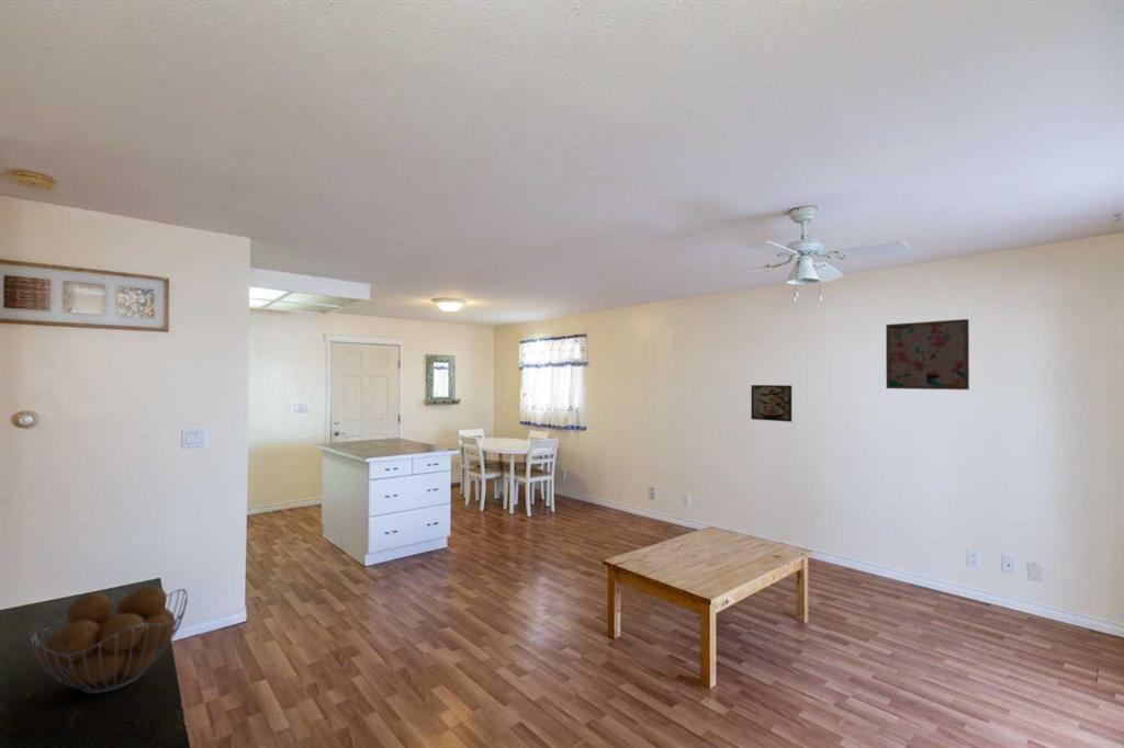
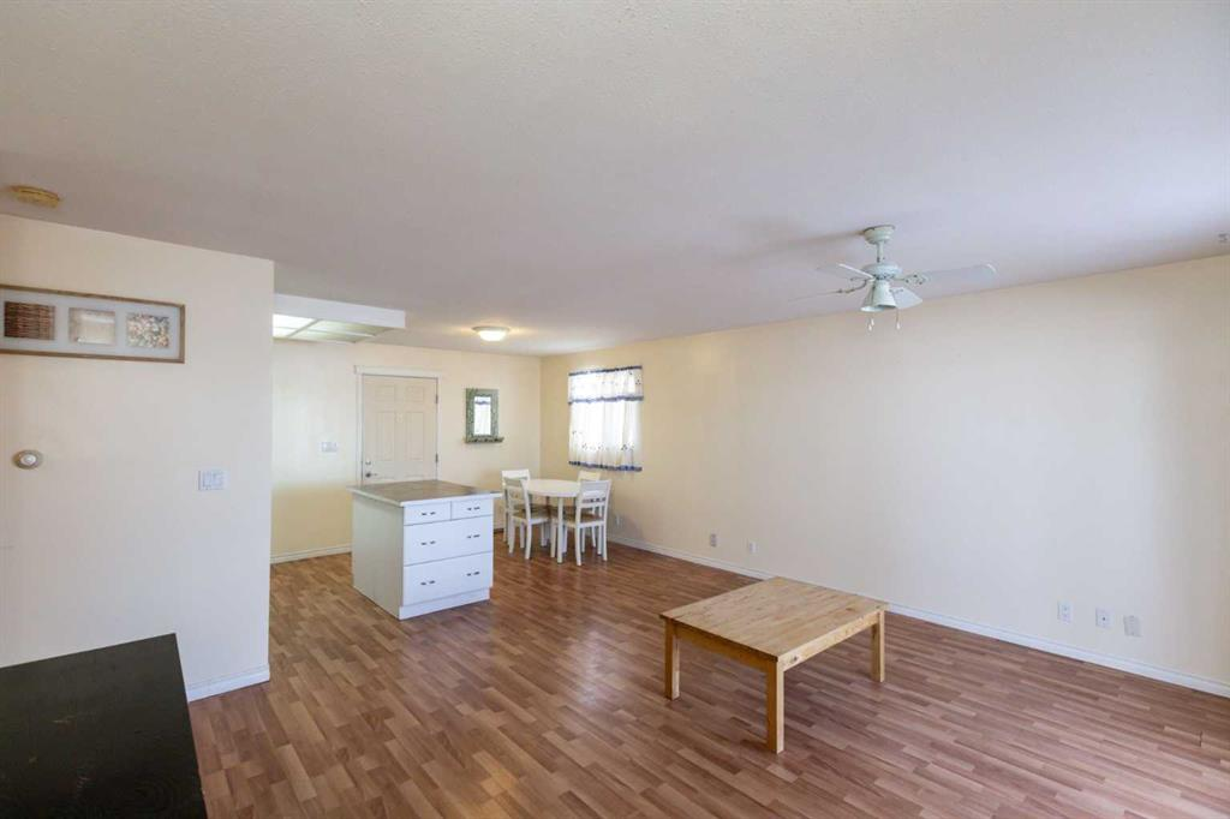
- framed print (771, 403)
- wall art (925, 355)
- fruit basket (114, 635)
